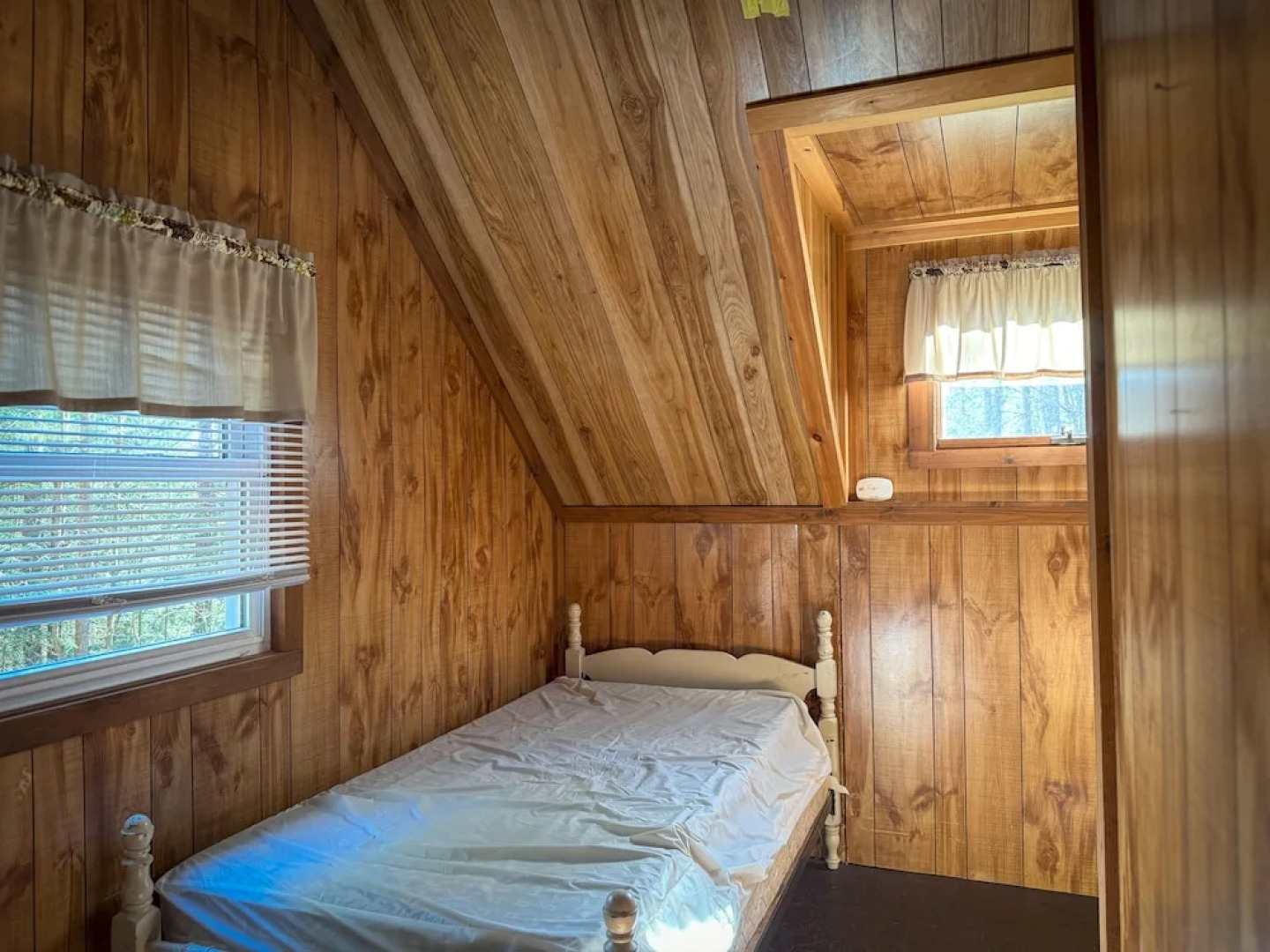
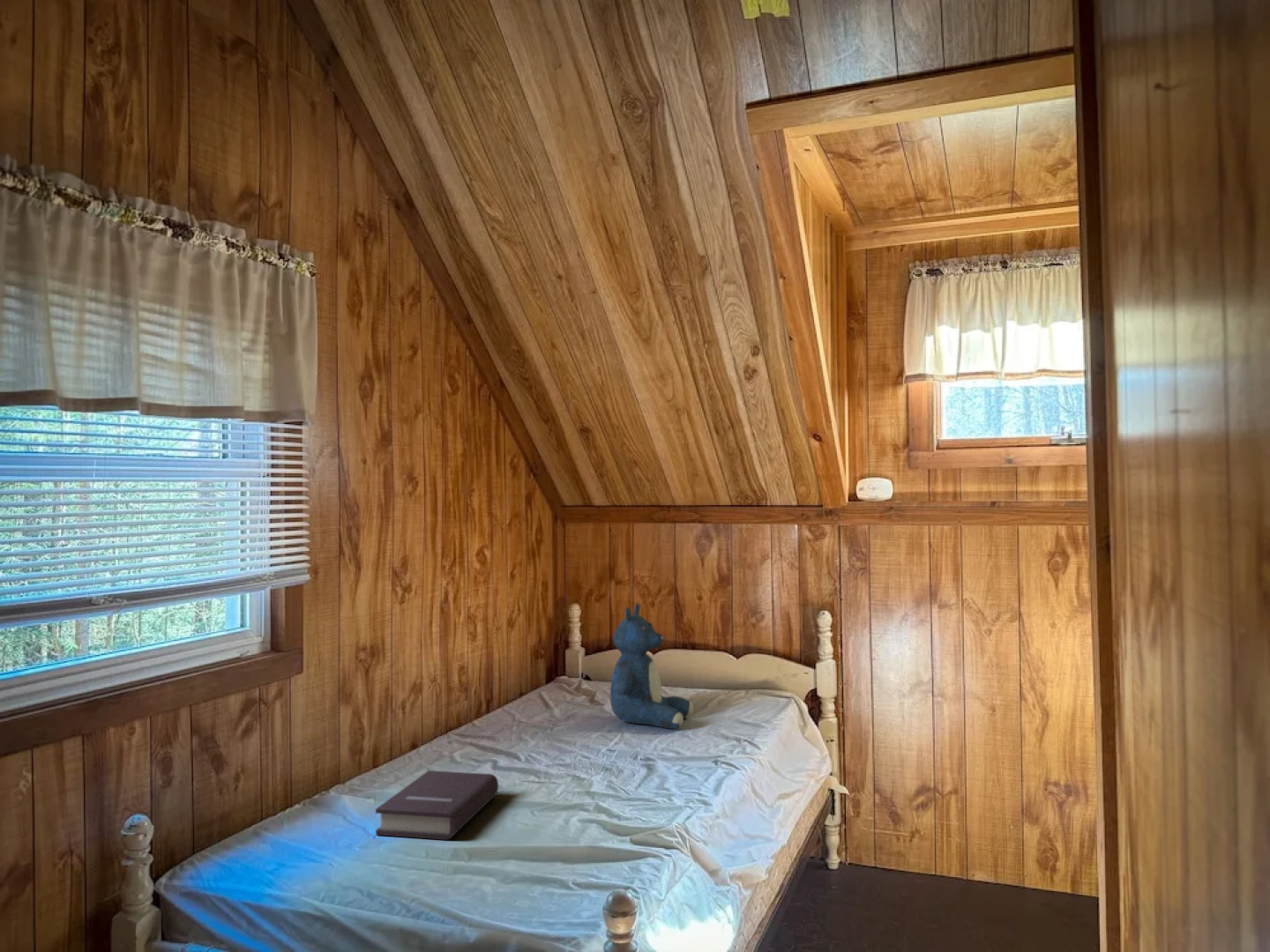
+ teddy bear (650, 663)
+ book (440, 802)
